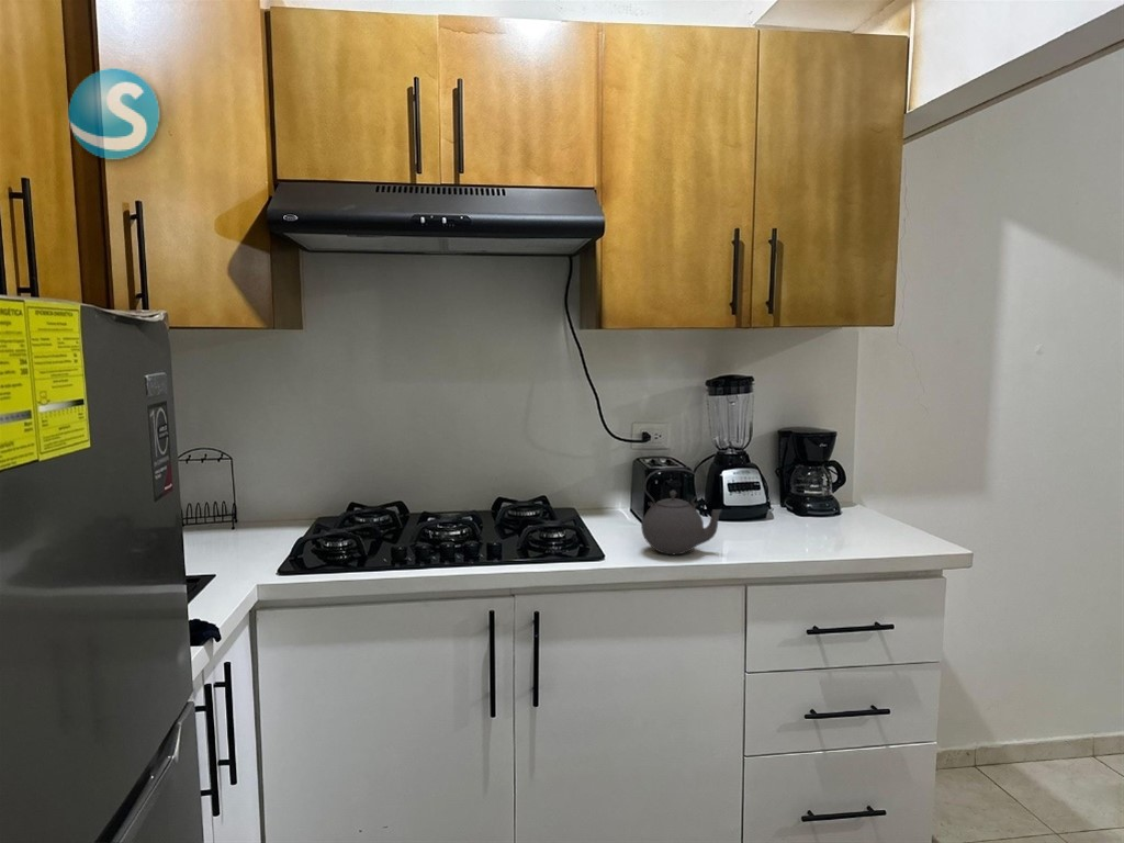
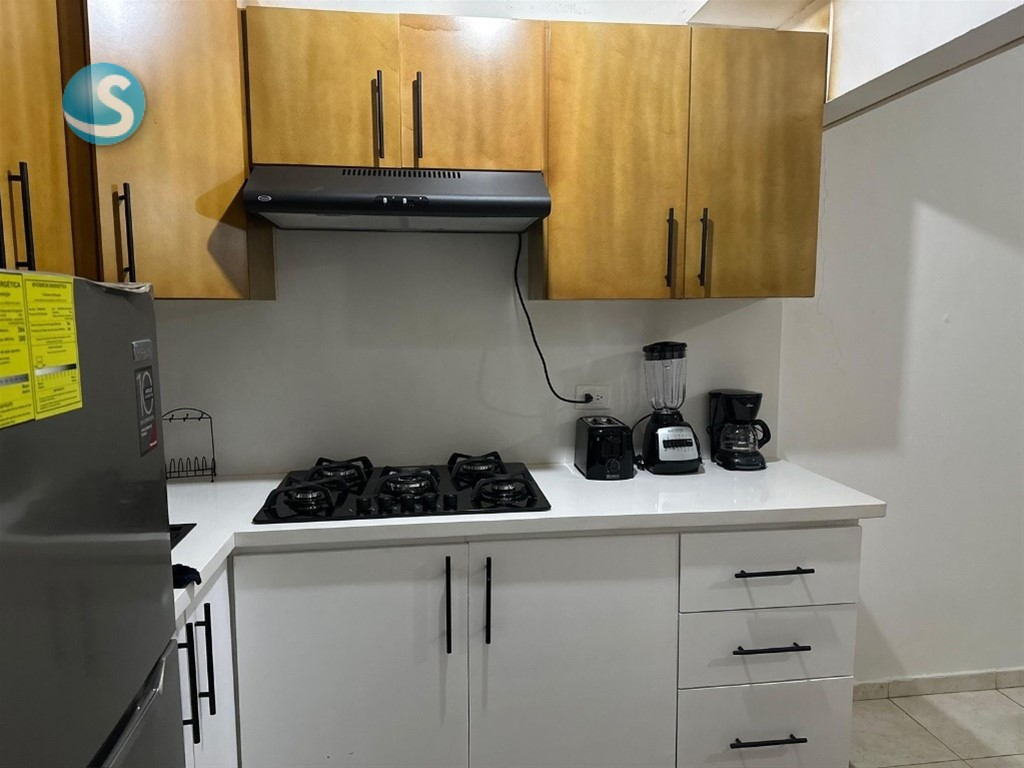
- kettle (682, 509)
